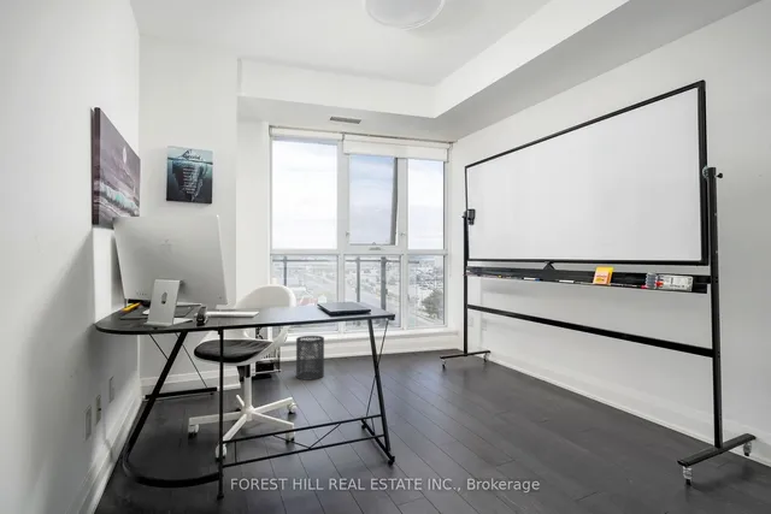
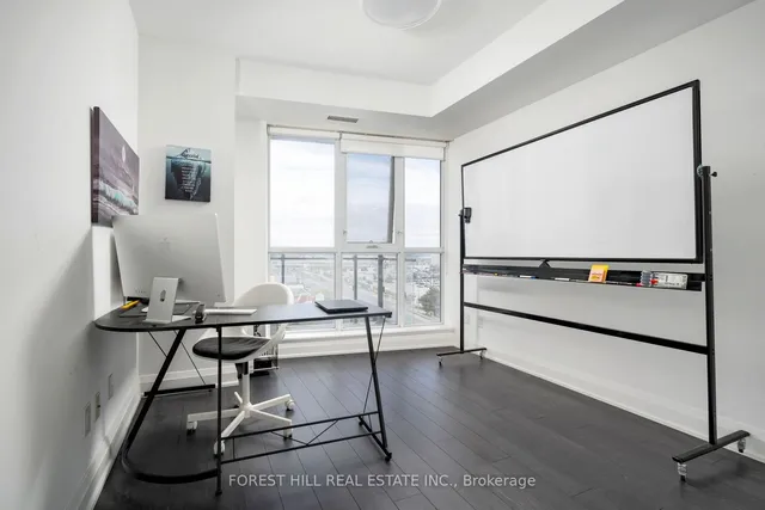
- trash can (310, 356)
